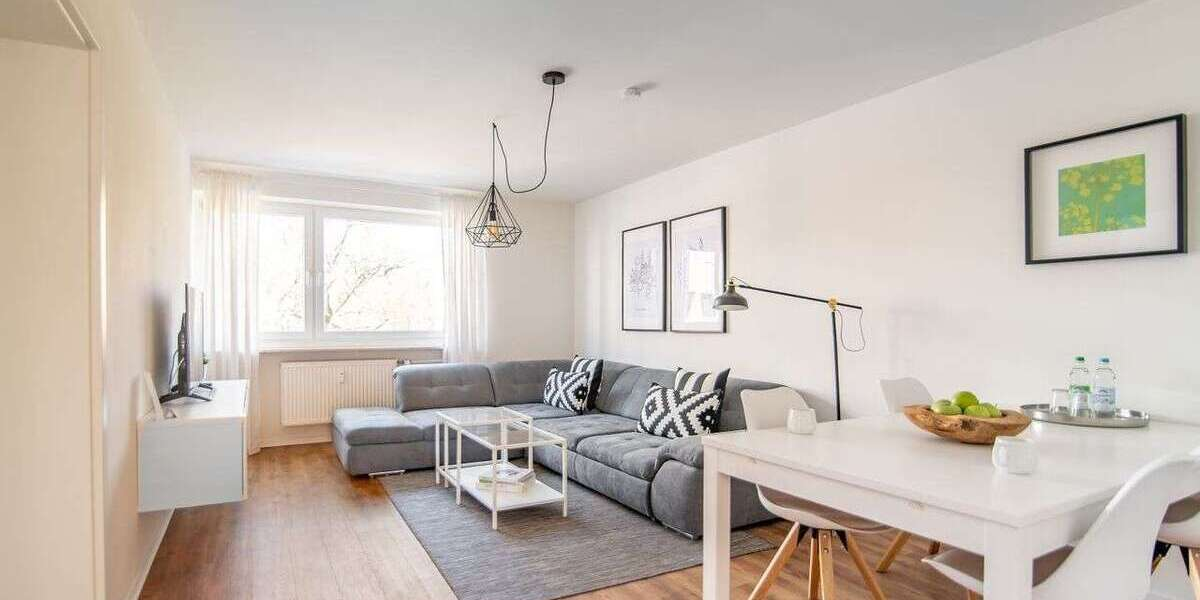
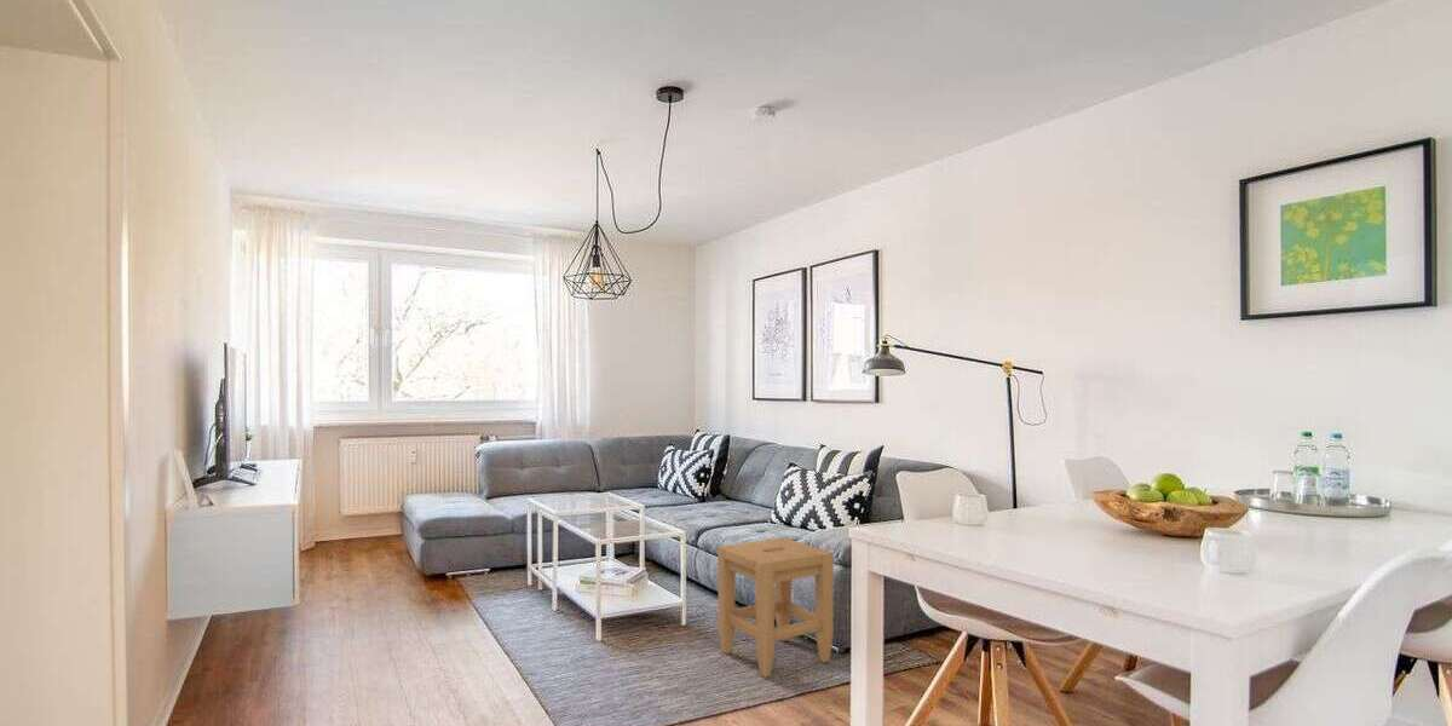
+ stool (774, 603)
